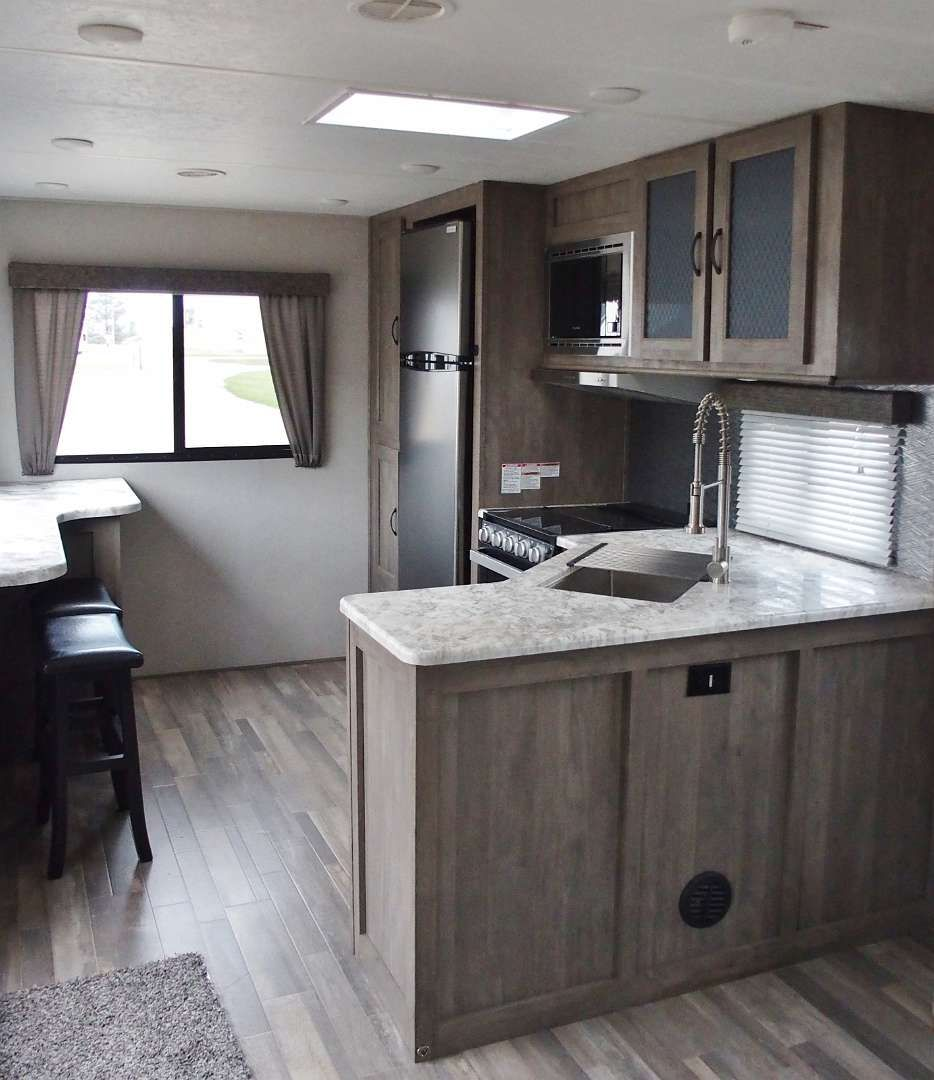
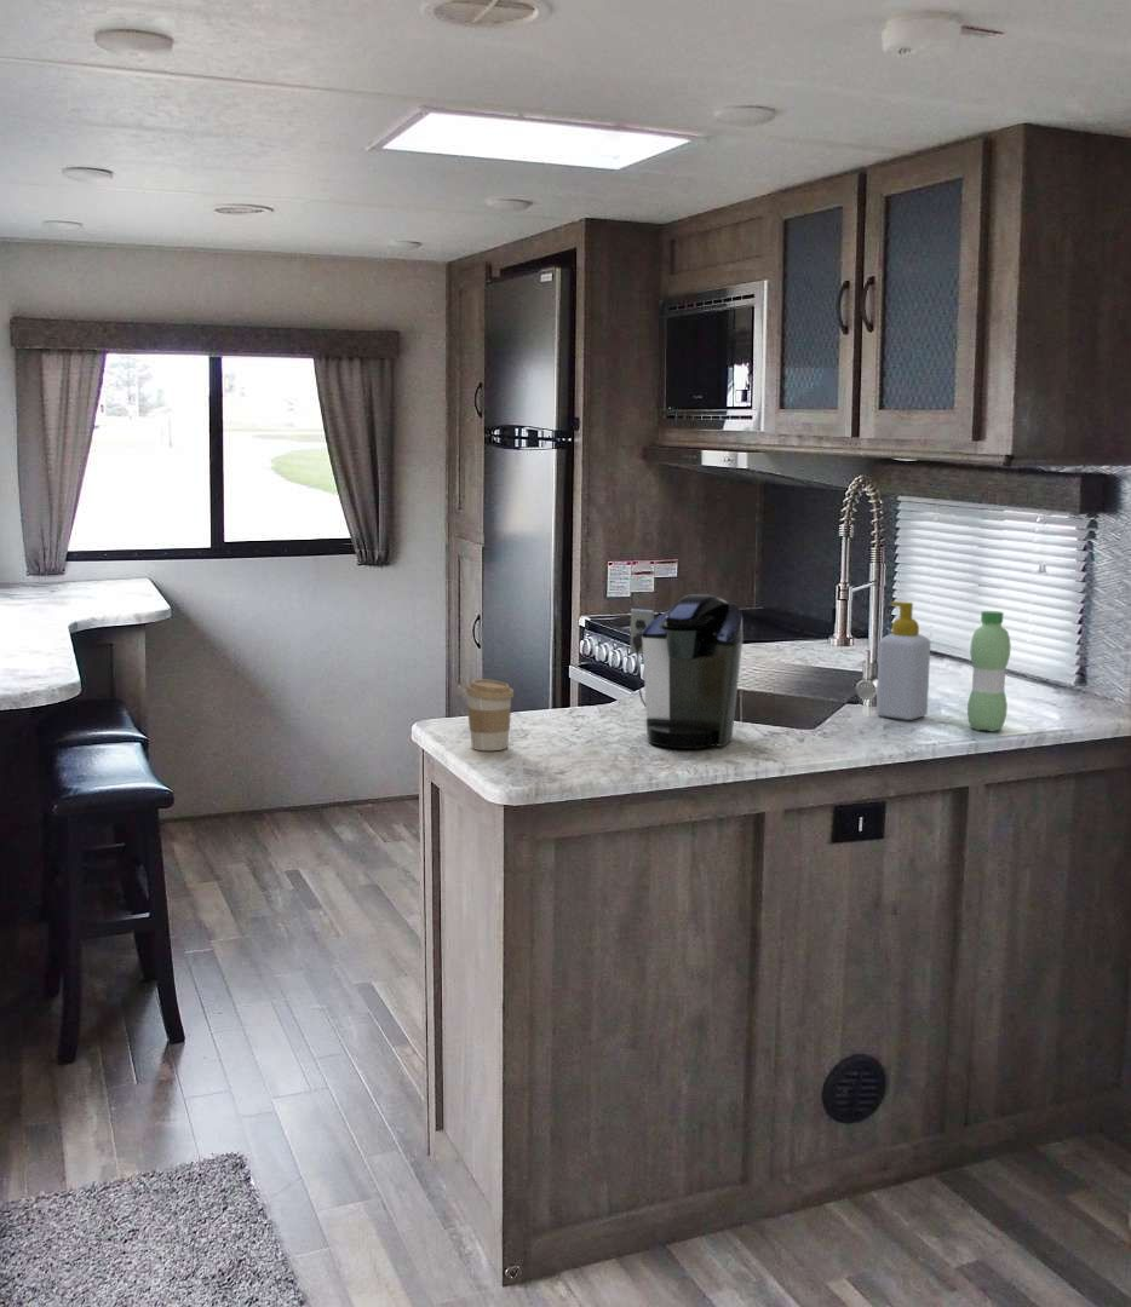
+ soap bottle (903, 660)
+ water bottle (988, 670)
+ coffee maker (670, 664)
+ coffee cup (489, 714)
